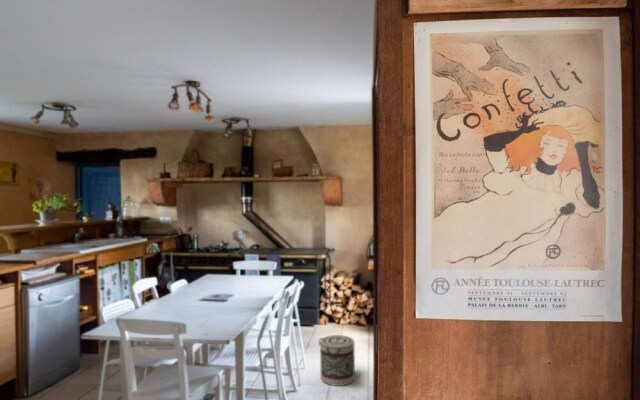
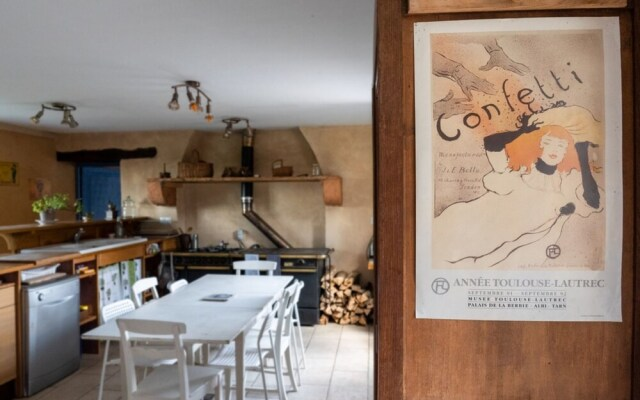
- basket (336, 358)
